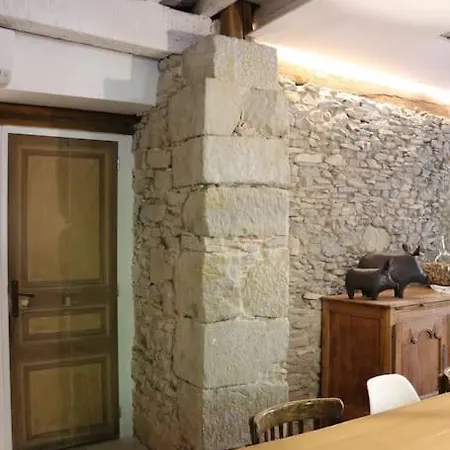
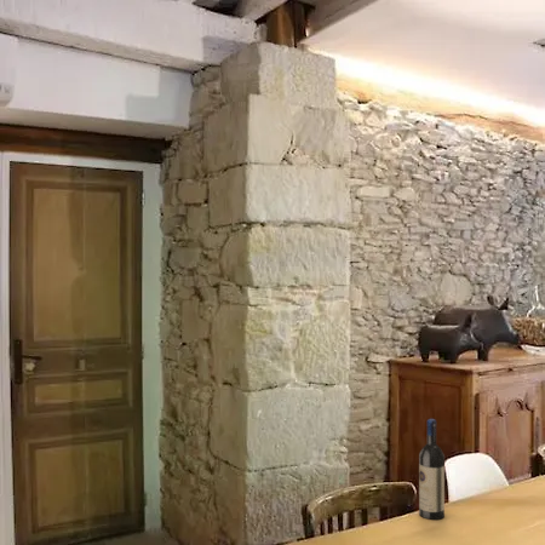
+ wine bottle (431, 466)
